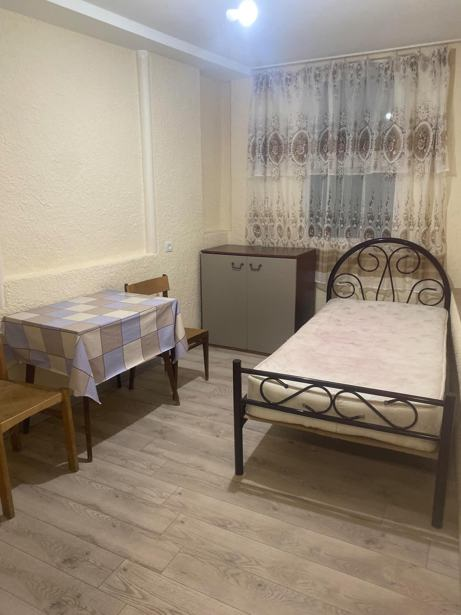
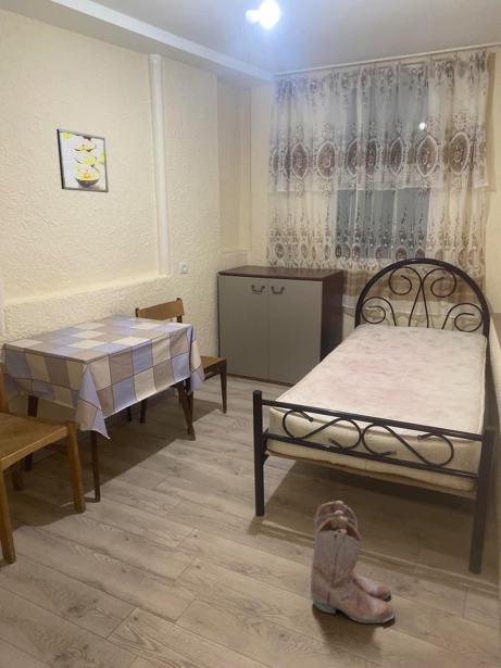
+ boots (352, 557)
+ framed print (84, 162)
